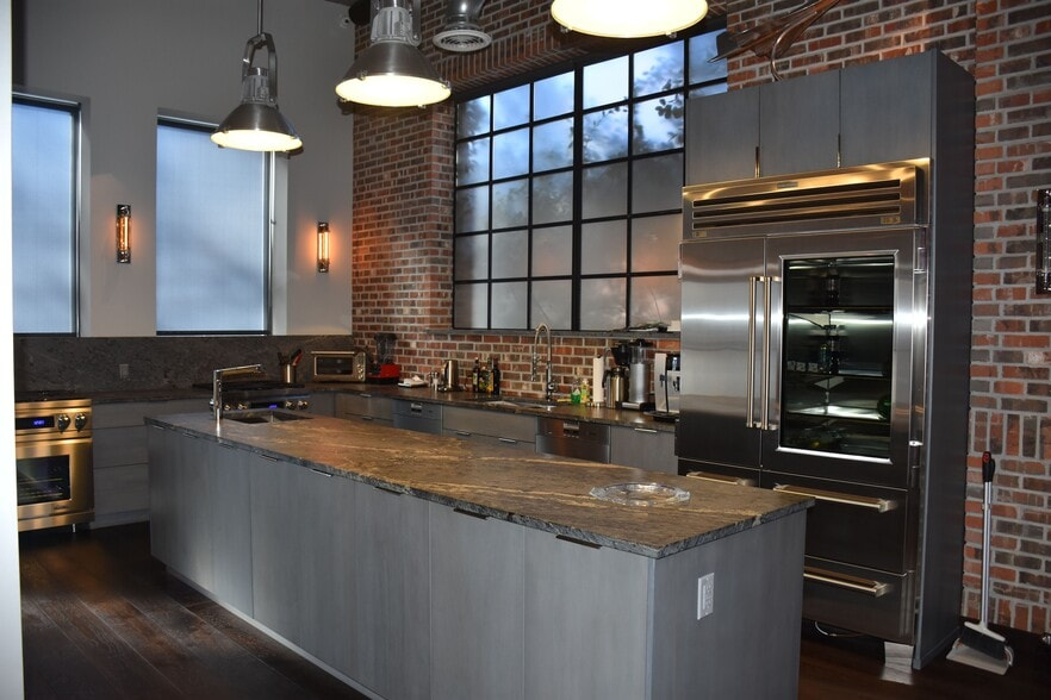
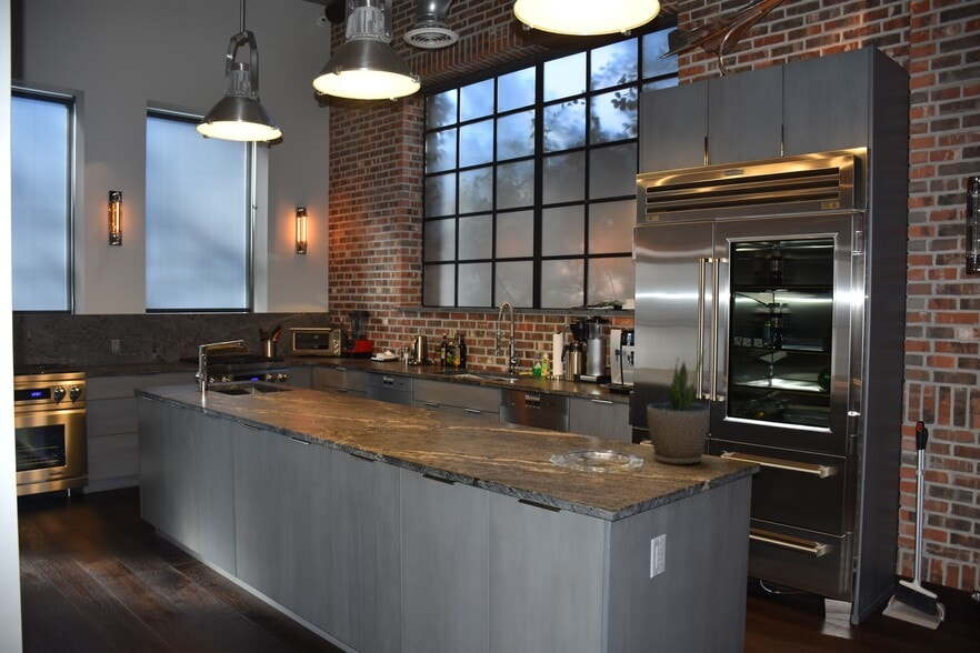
+ potted plant (678, 404)
